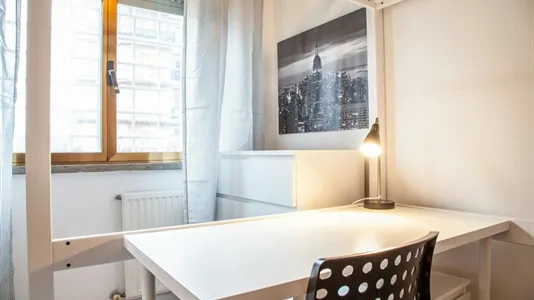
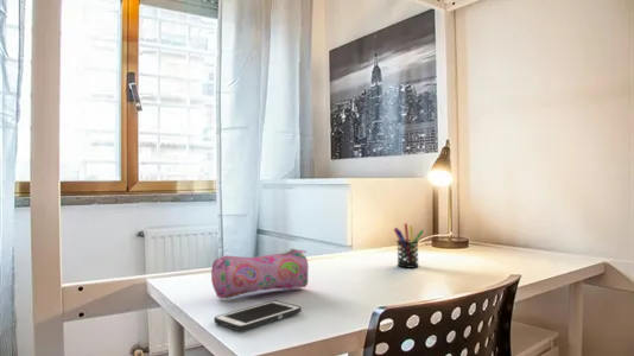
+ pen holder (410, 244)
+ cell phone (259, 314)
+ pencil case (262, 272)
